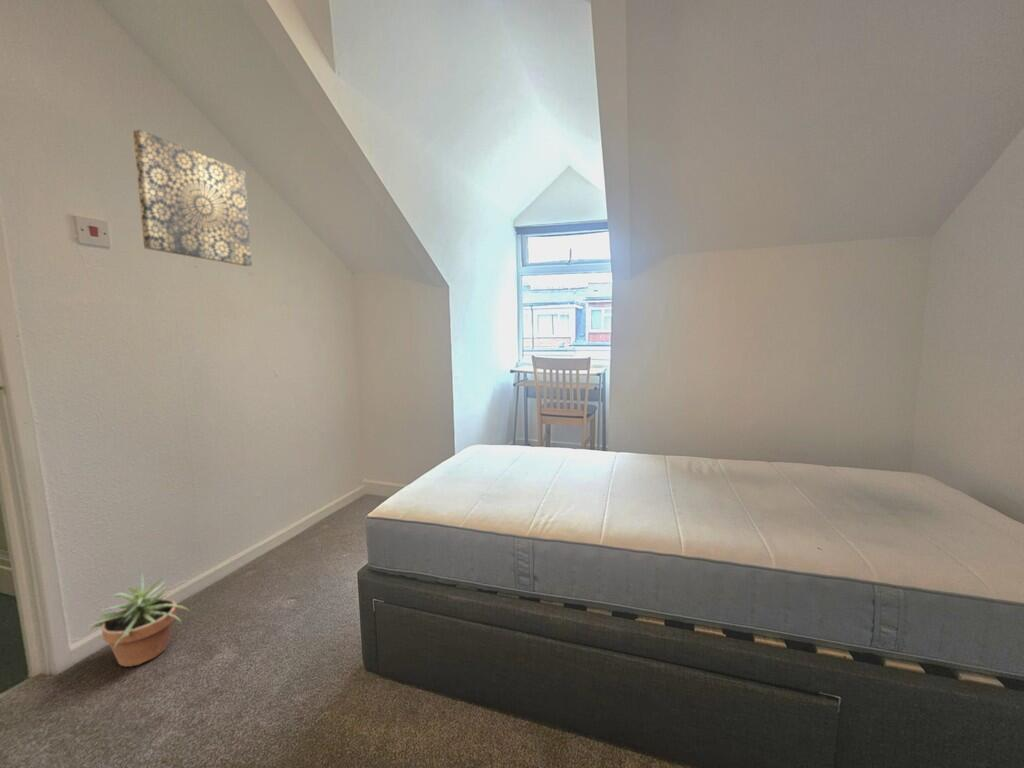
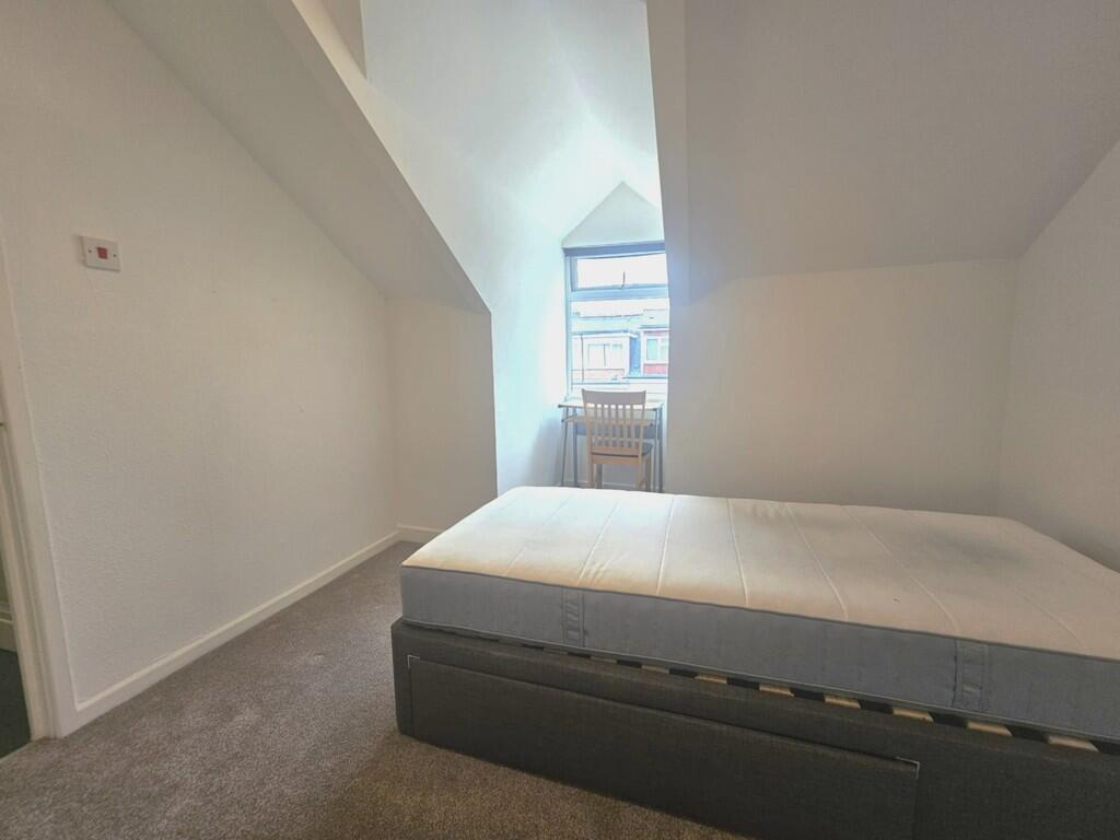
- wall art (199, 206)
- potted plant (143, 617)
